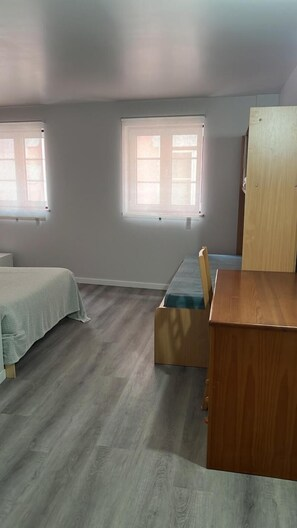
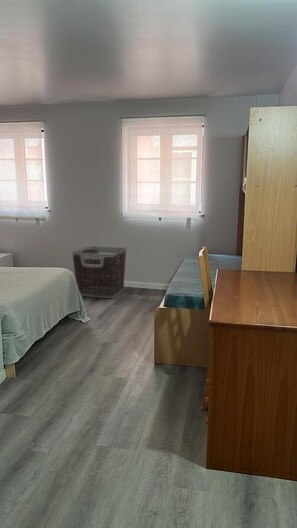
+ clothes hamper (100, 271)
